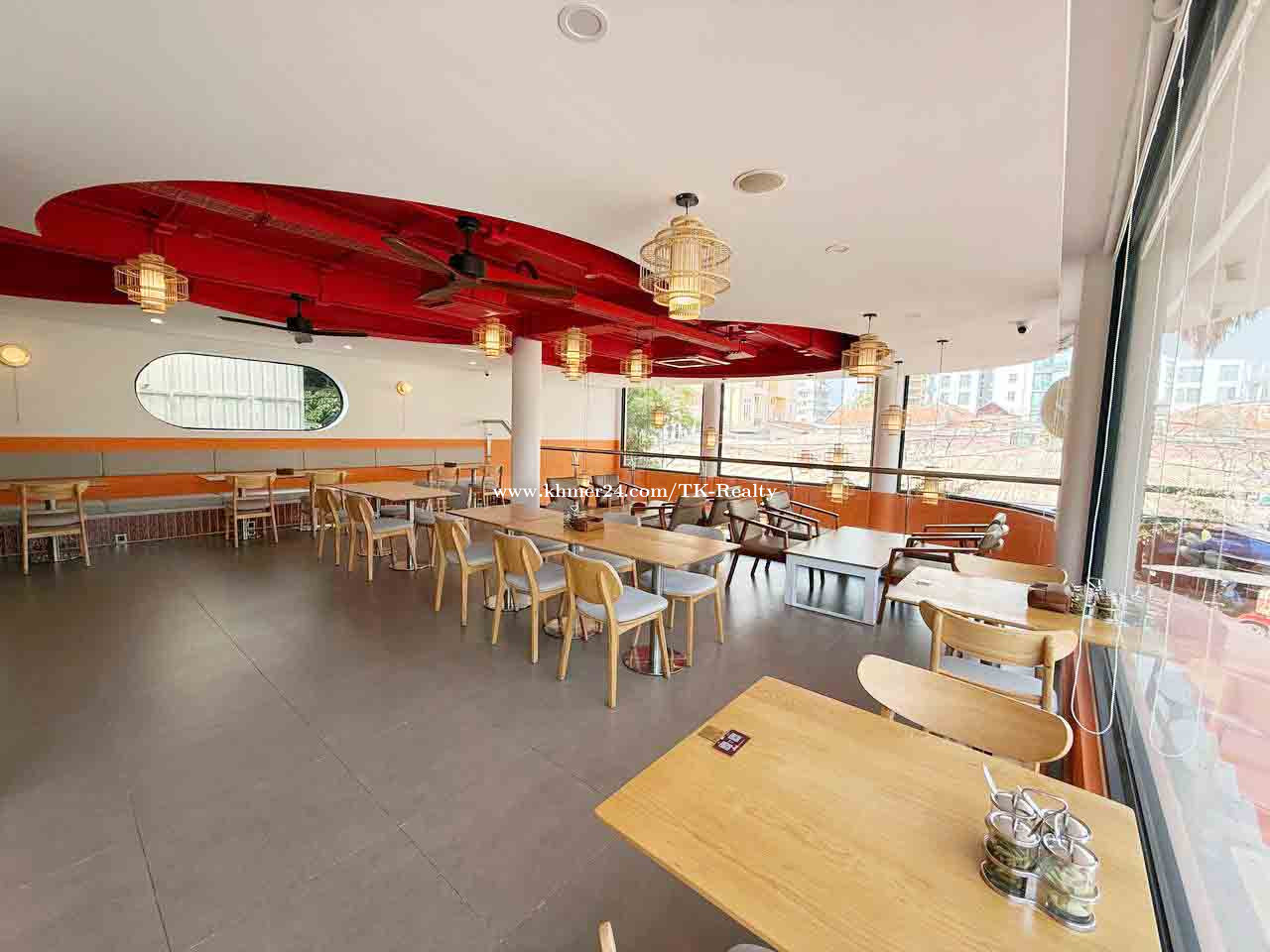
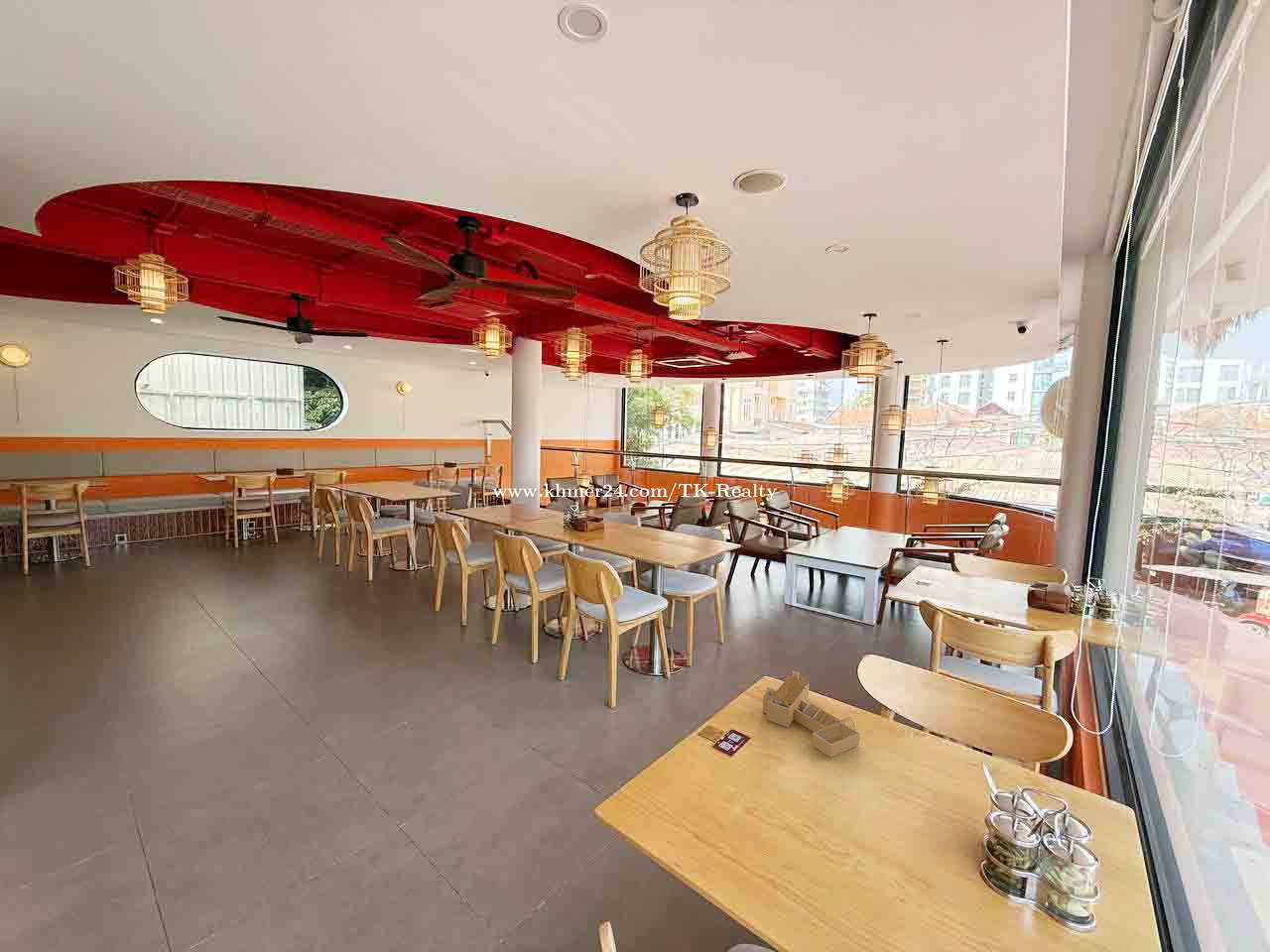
+ house frame (812, 707)
